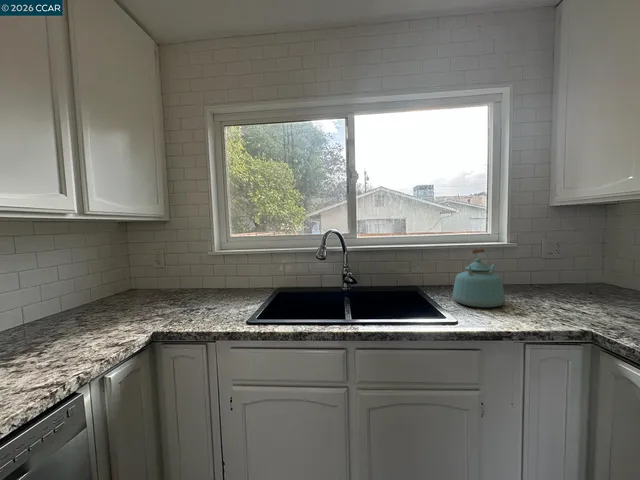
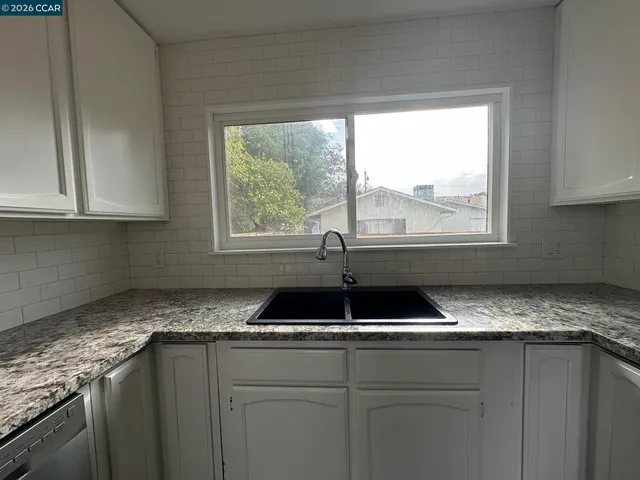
- kettle (480, 275)
